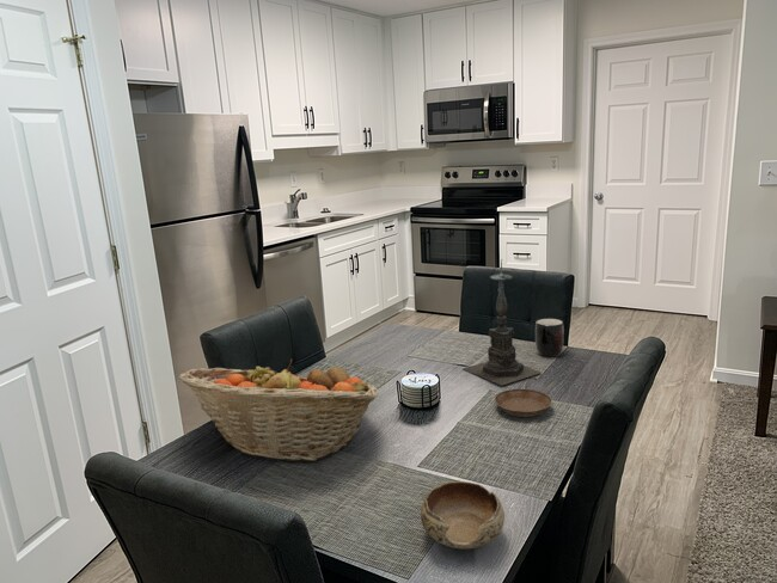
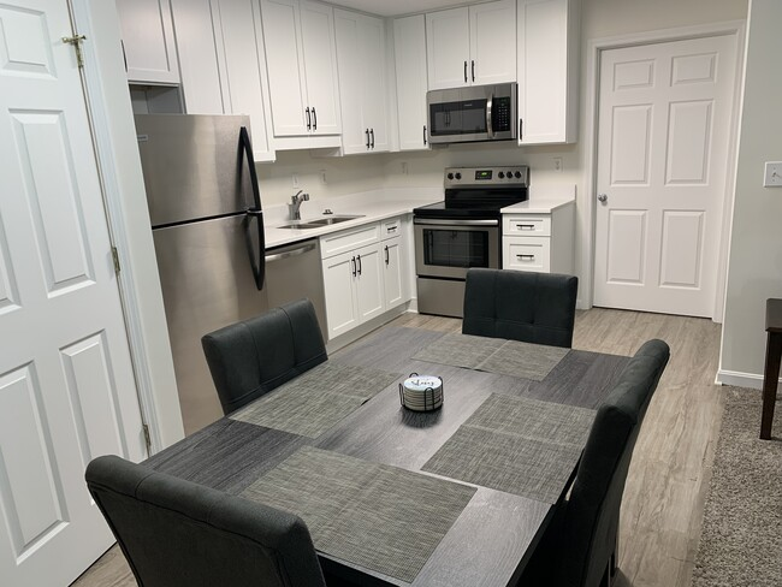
- bowl (461, 518)
- fruit basket (280, 398)
- candle holder (500, 315)
- saucer (522, 404)
- mug (550, 336)
